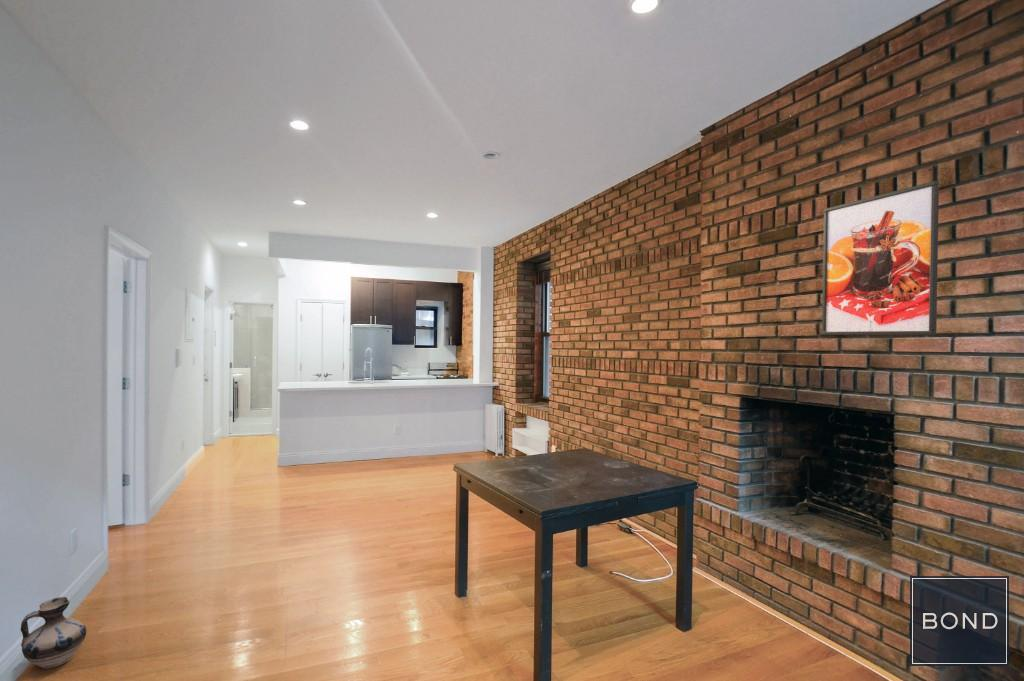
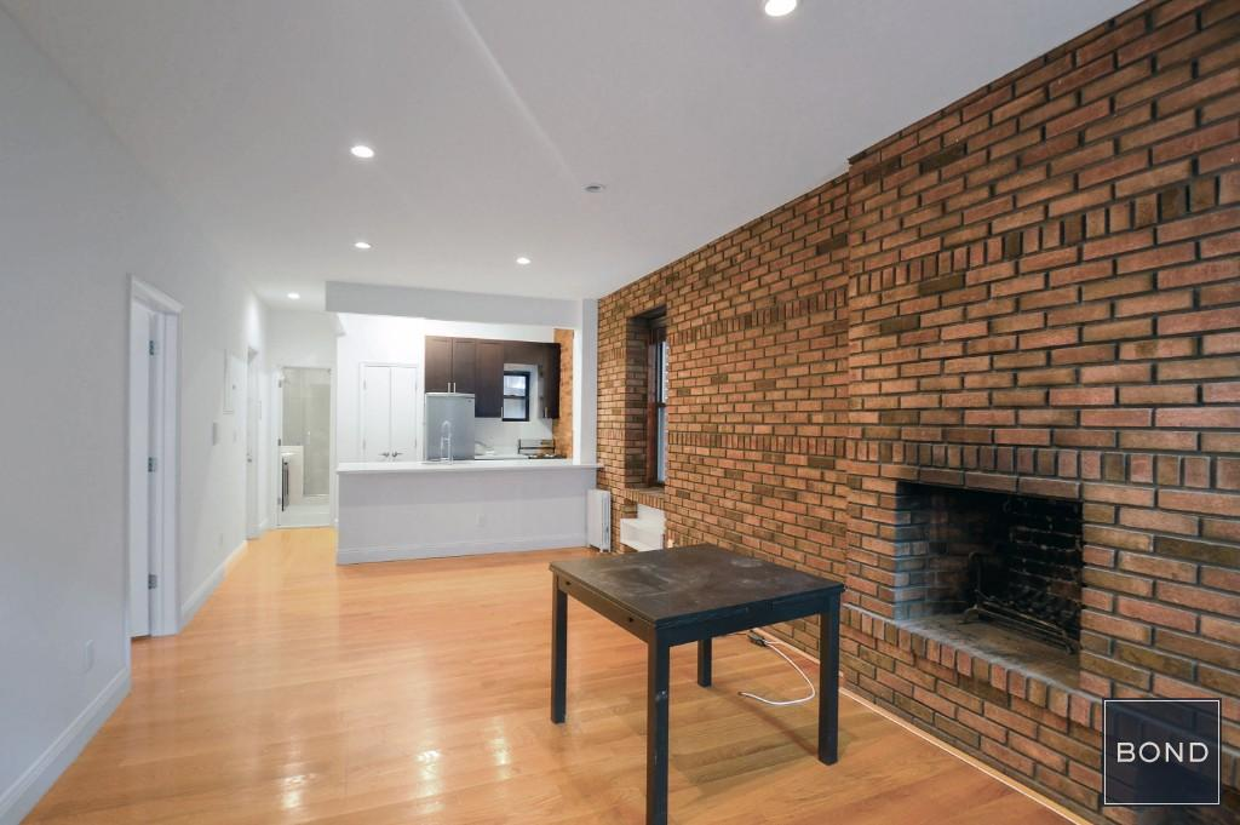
- ceramic jug (54, 632)
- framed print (874, 265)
